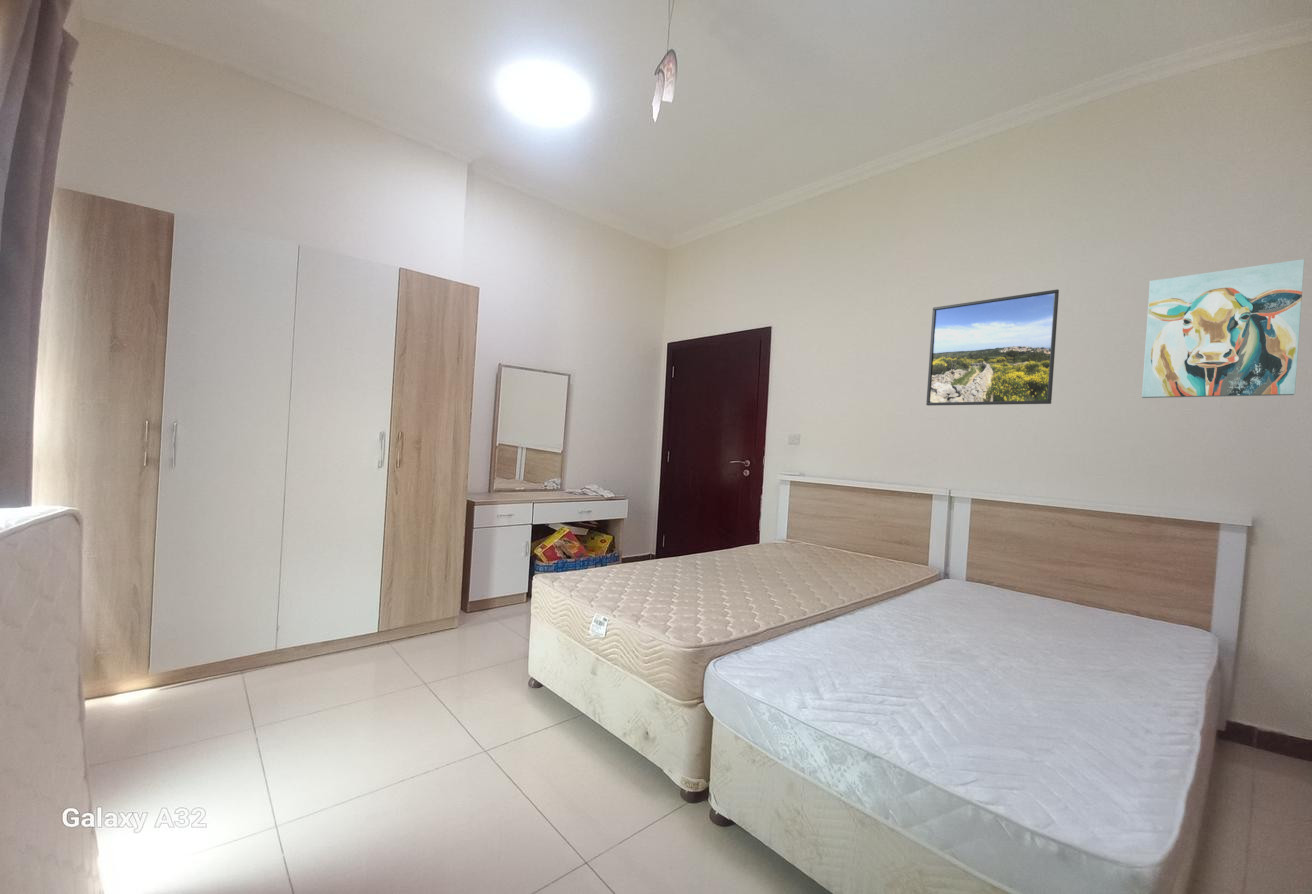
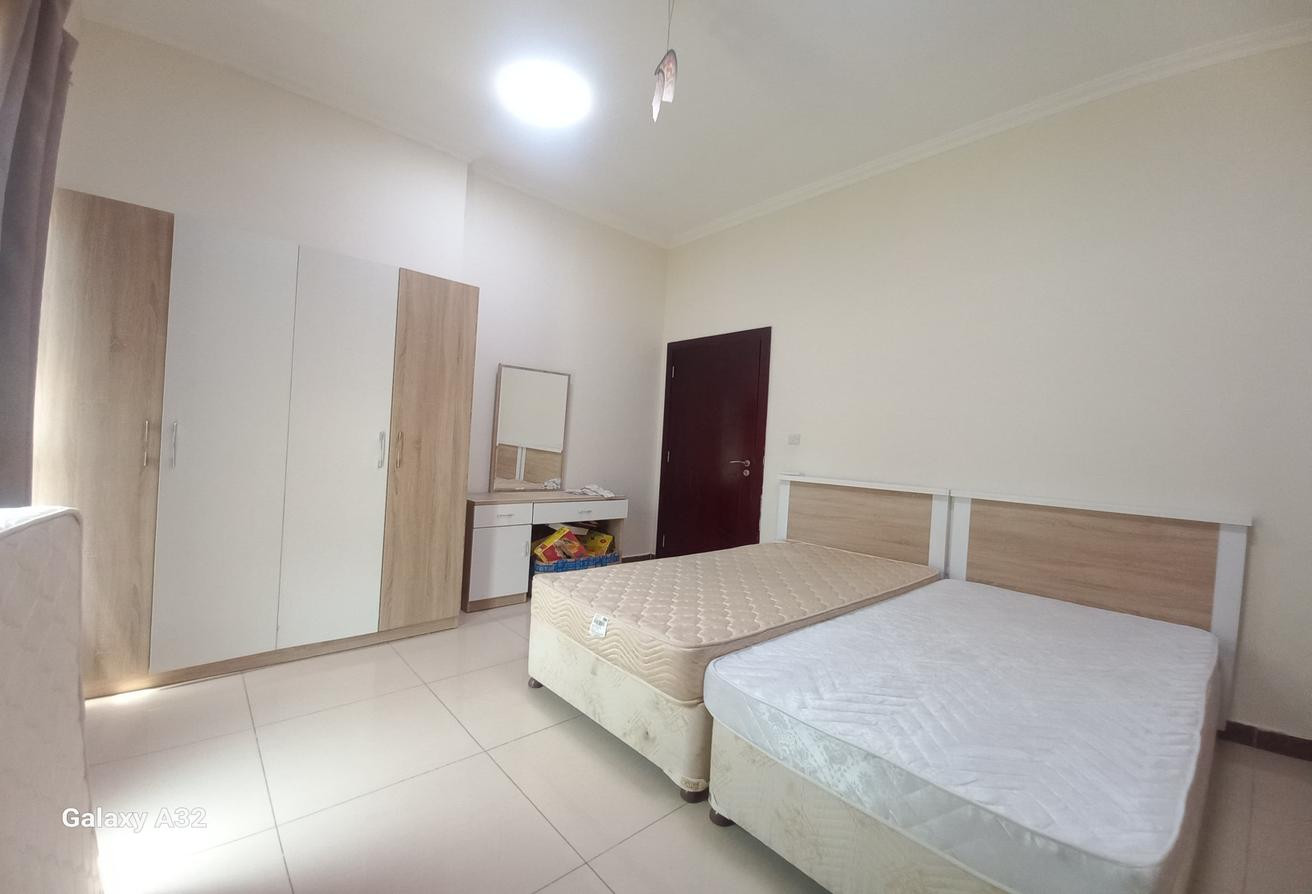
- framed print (987, 352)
- wall art (1216, 334)
